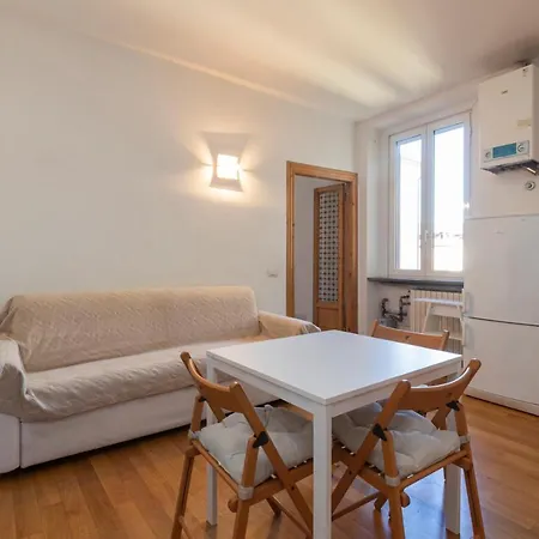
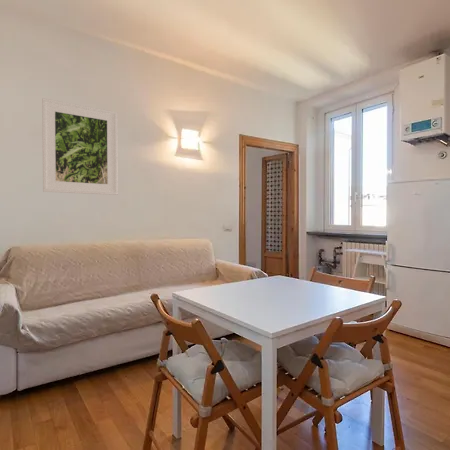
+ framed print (82, 149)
